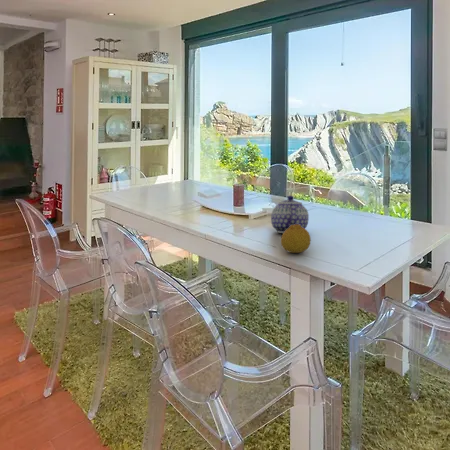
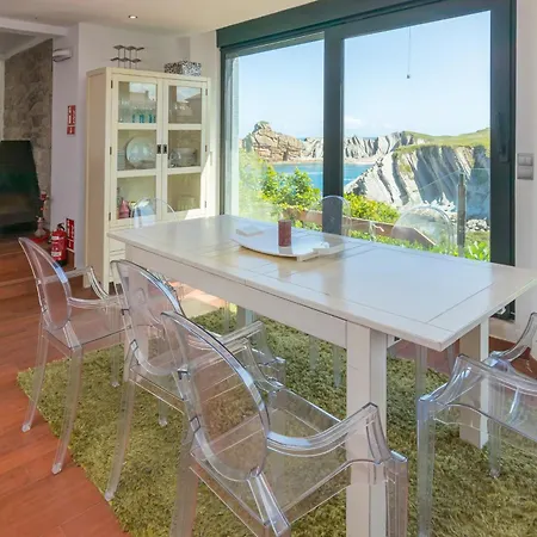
- fruit (295, 238)
- teapot (289, 214)
